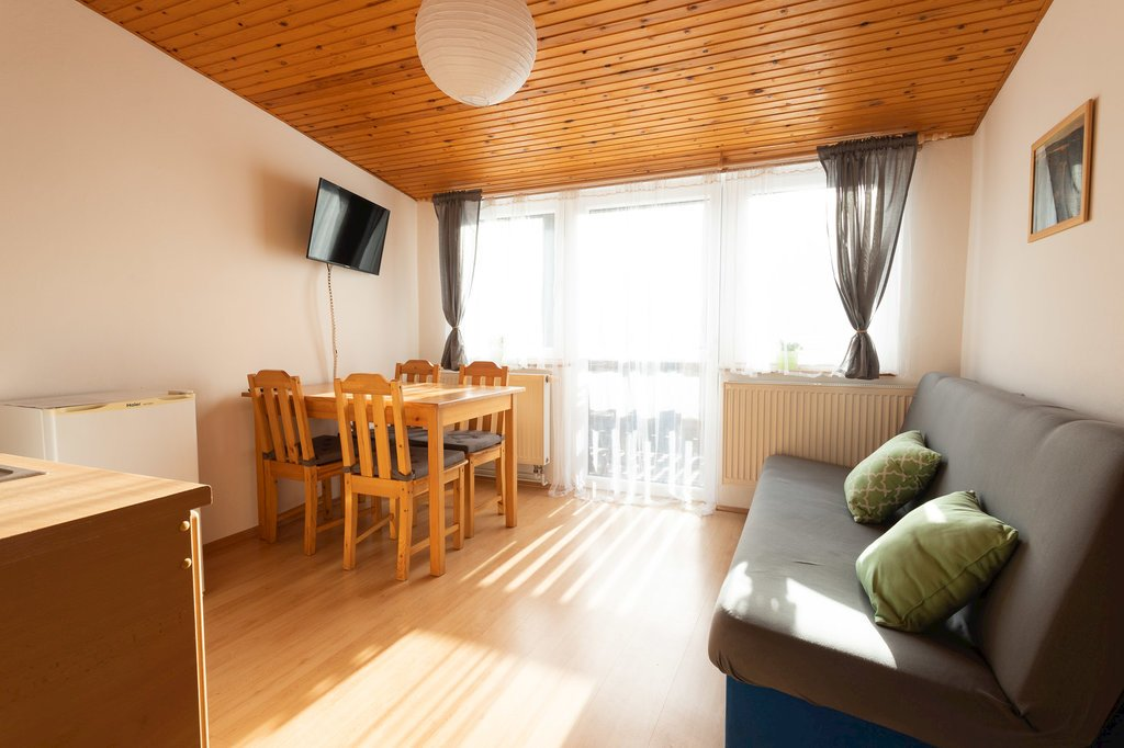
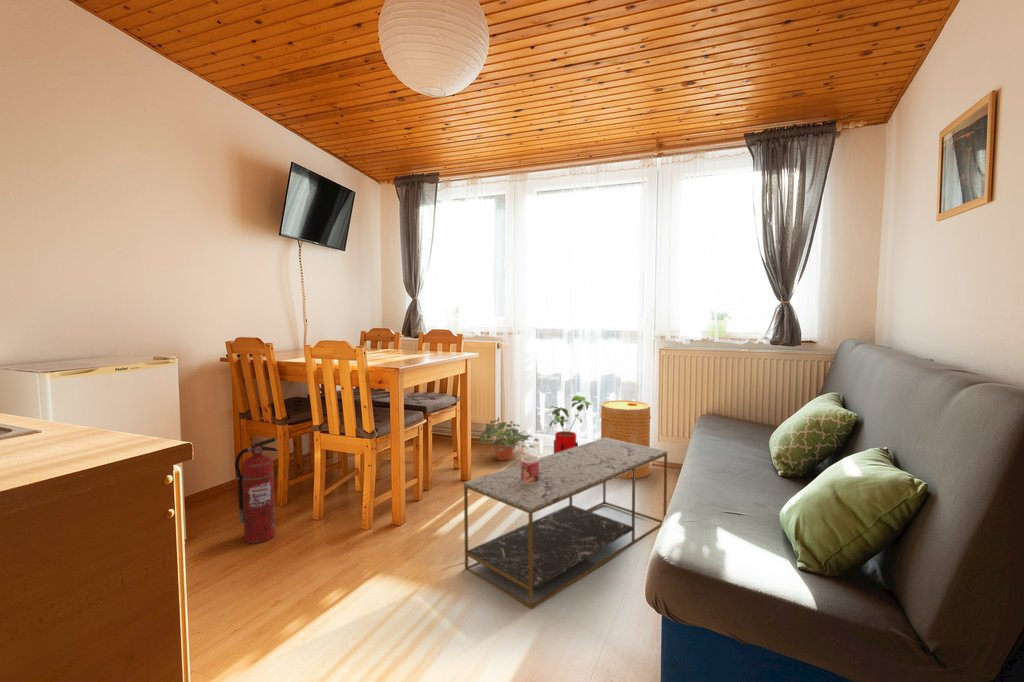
+ mug (533, 468)
+ coffee table (575, 506)
+ fire extinguisher (257, 489)
+ potted plant (508, 441)
+ house plant (567, 431)
+ basket (625, 437)
